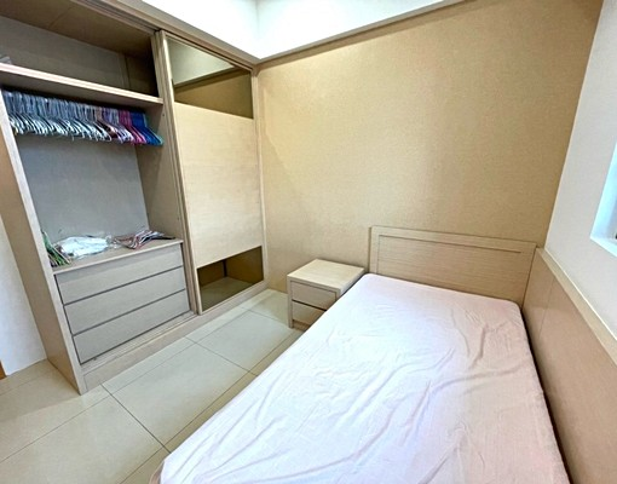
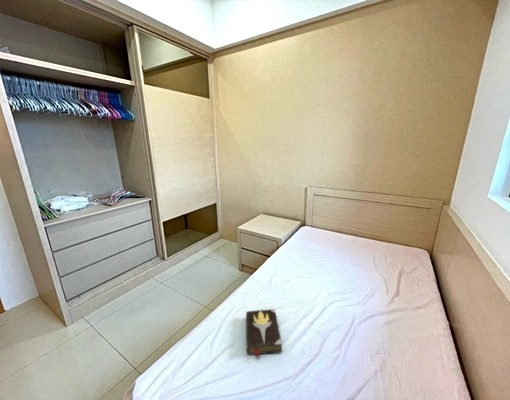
+ hardback book (262, 329)
